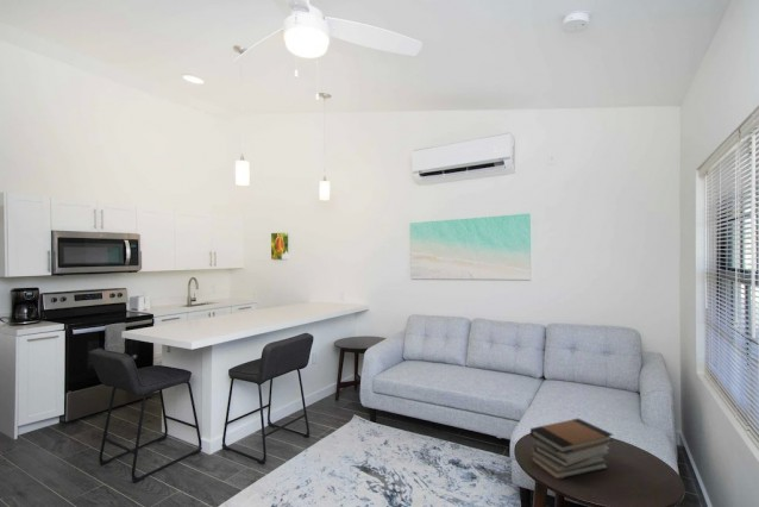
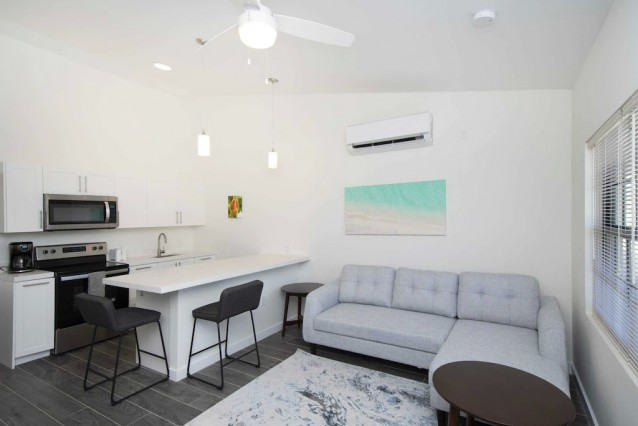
- book stack (570, 446)
